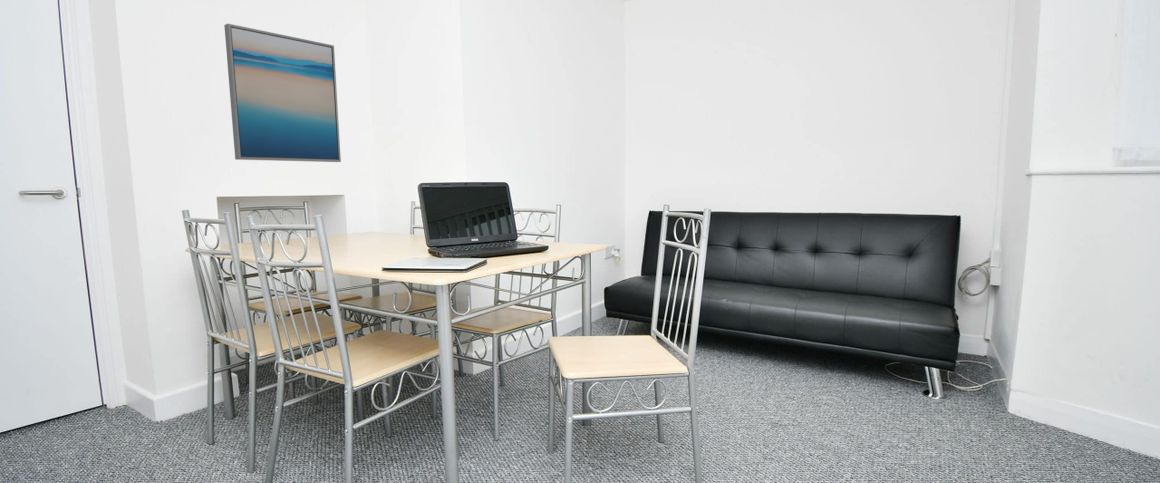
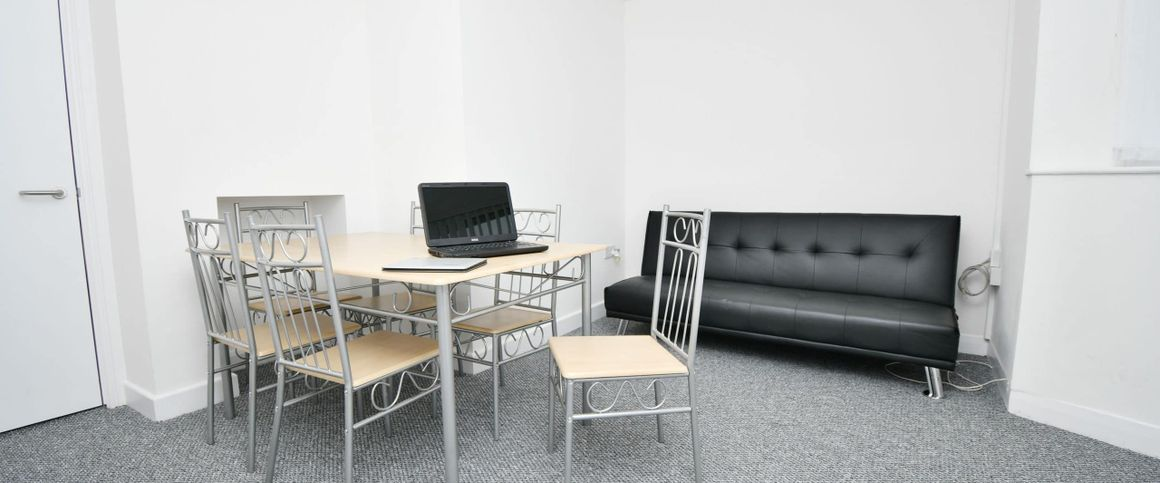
- wall art (287, 99)
